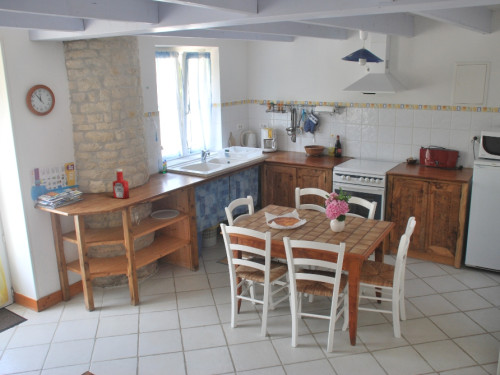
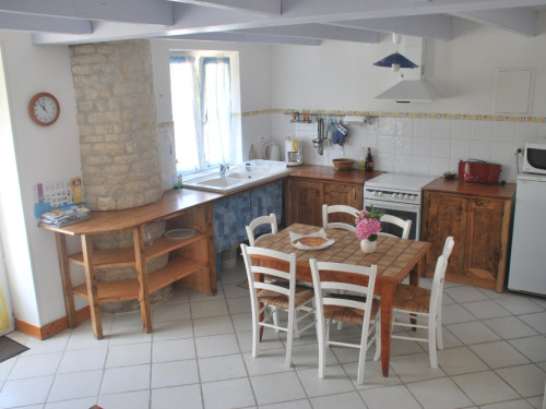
- soap bottle (120, 183)
